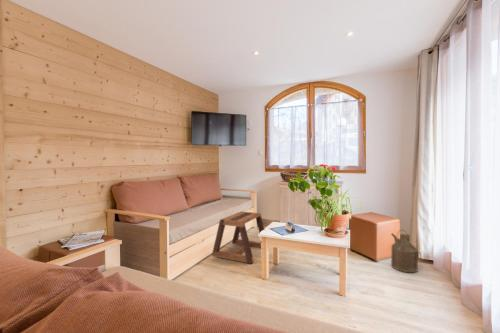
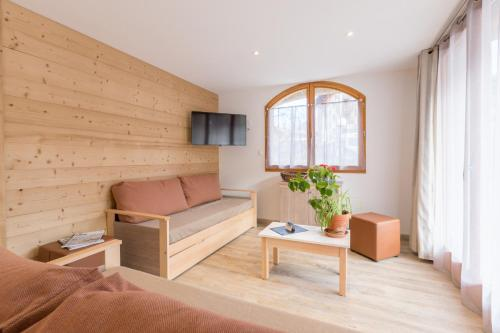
- stool (241, 234)
- watering can (405, 249)
